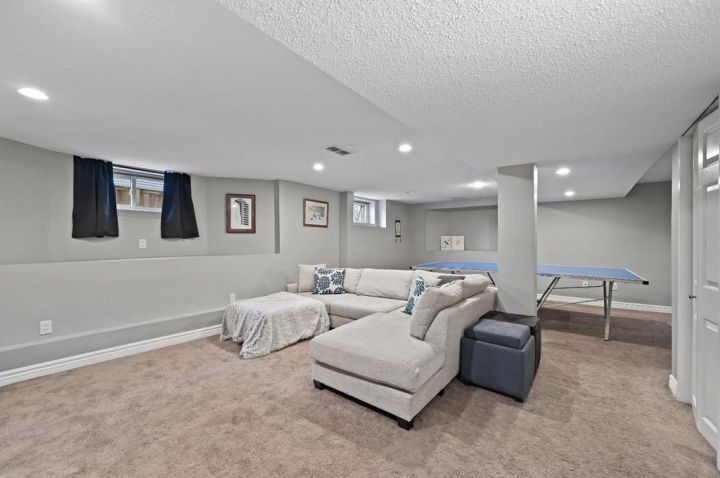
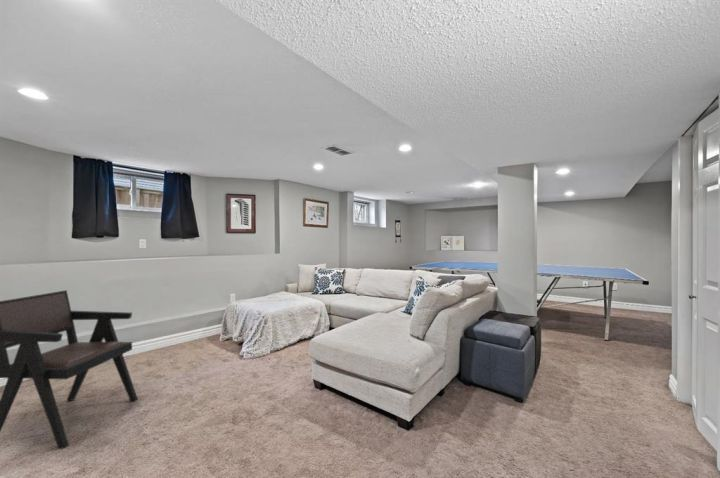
+ armchair (66, 357)
